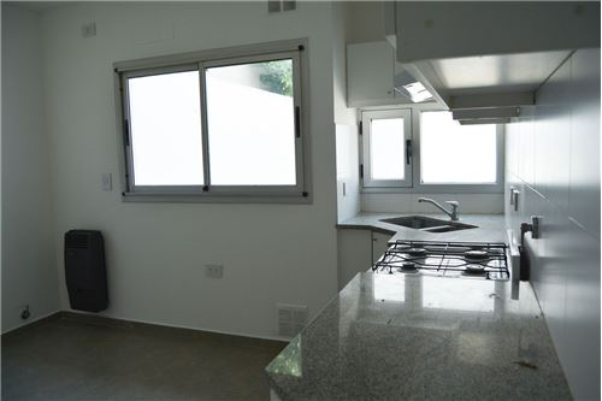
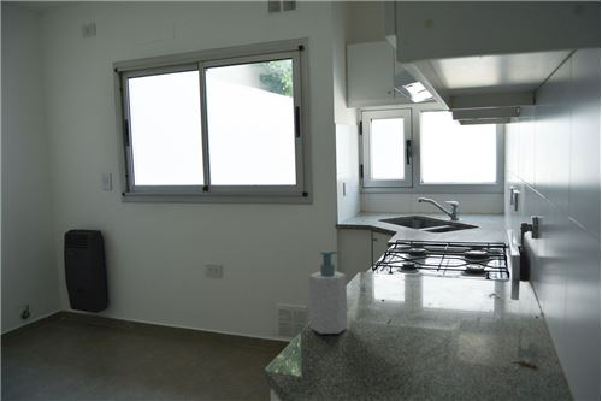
+ soap bottle (327, 289)
